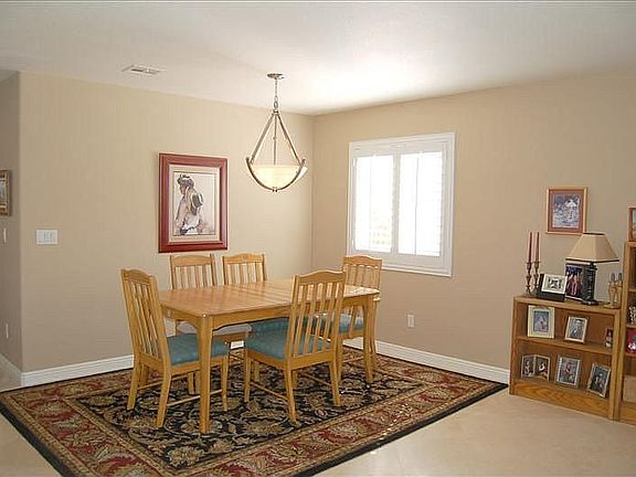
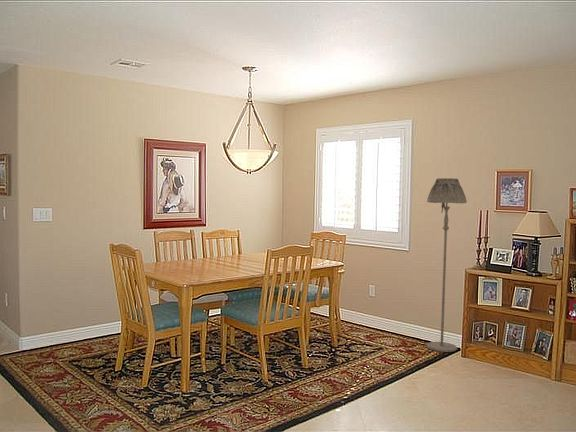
+ floor lamp (444, 263)
